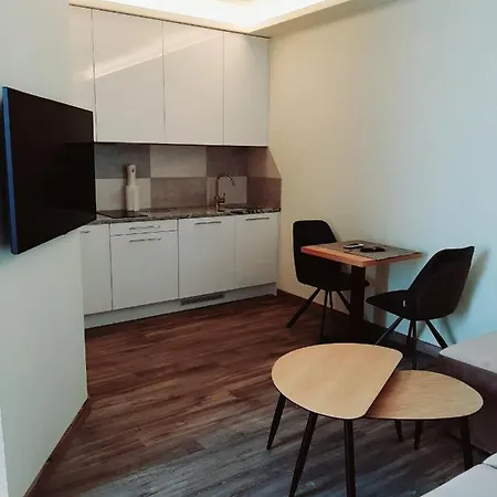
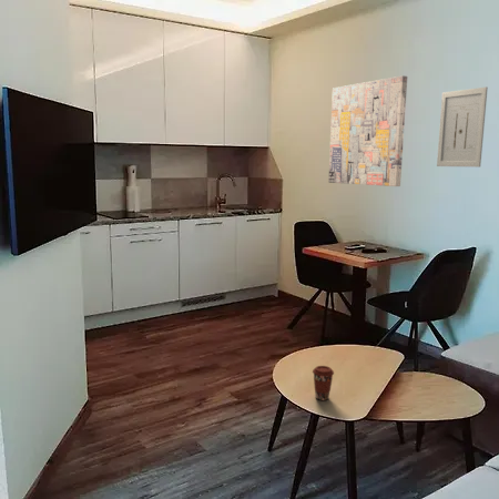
+ wall art (460, 129)
+ coffee cup (323, 383)
+ wall art (364, 134)
